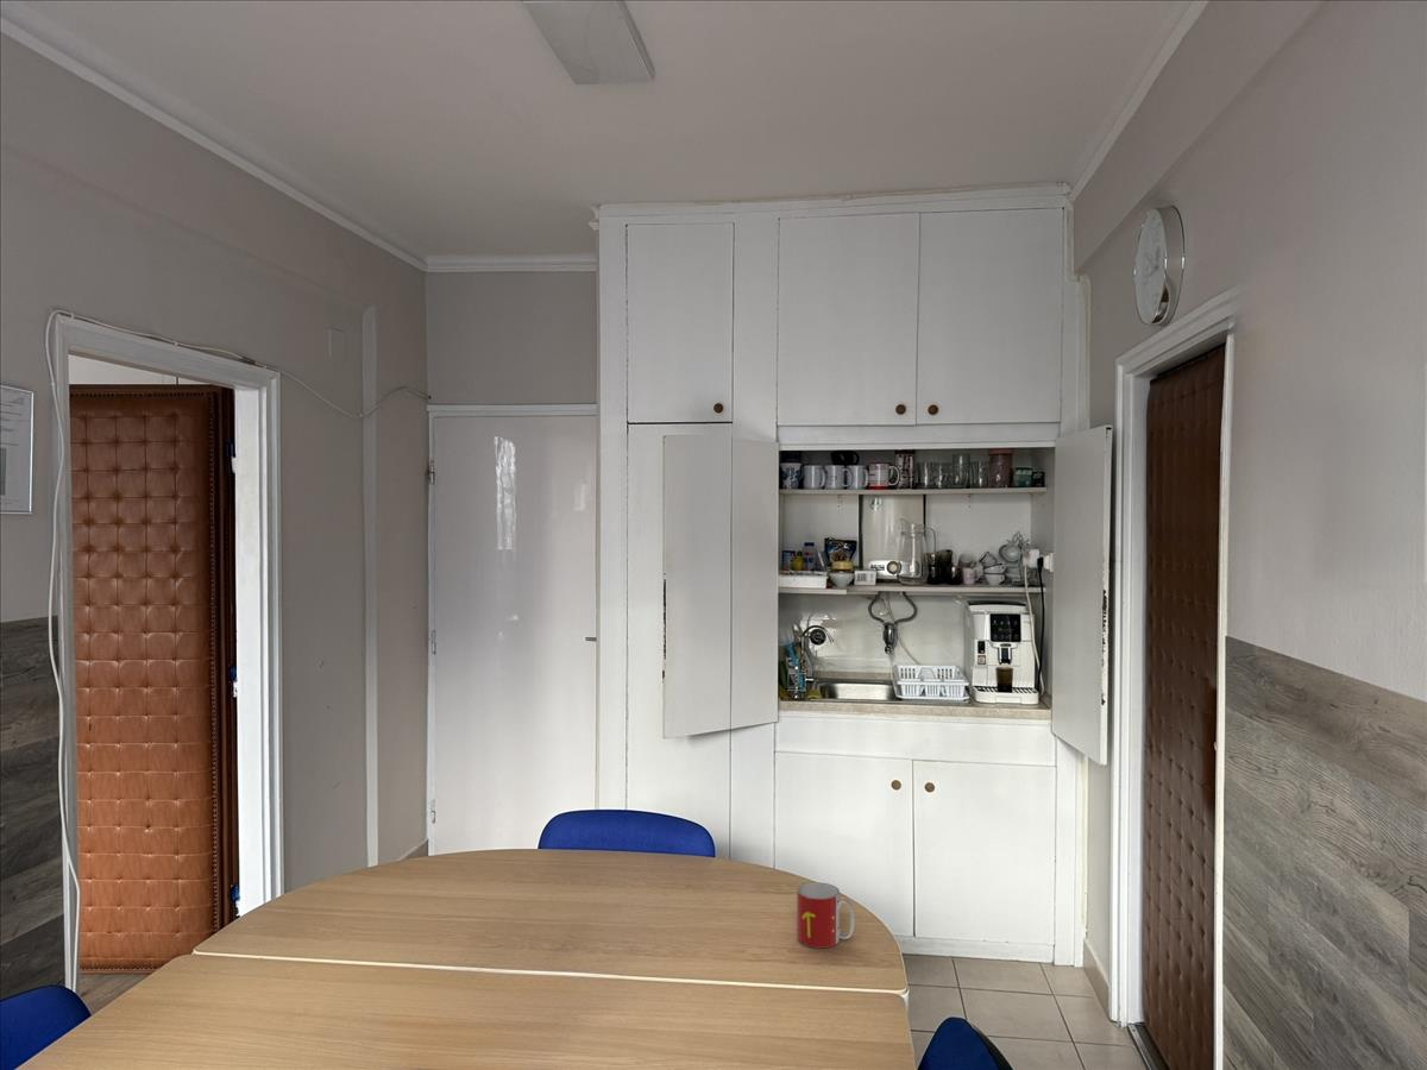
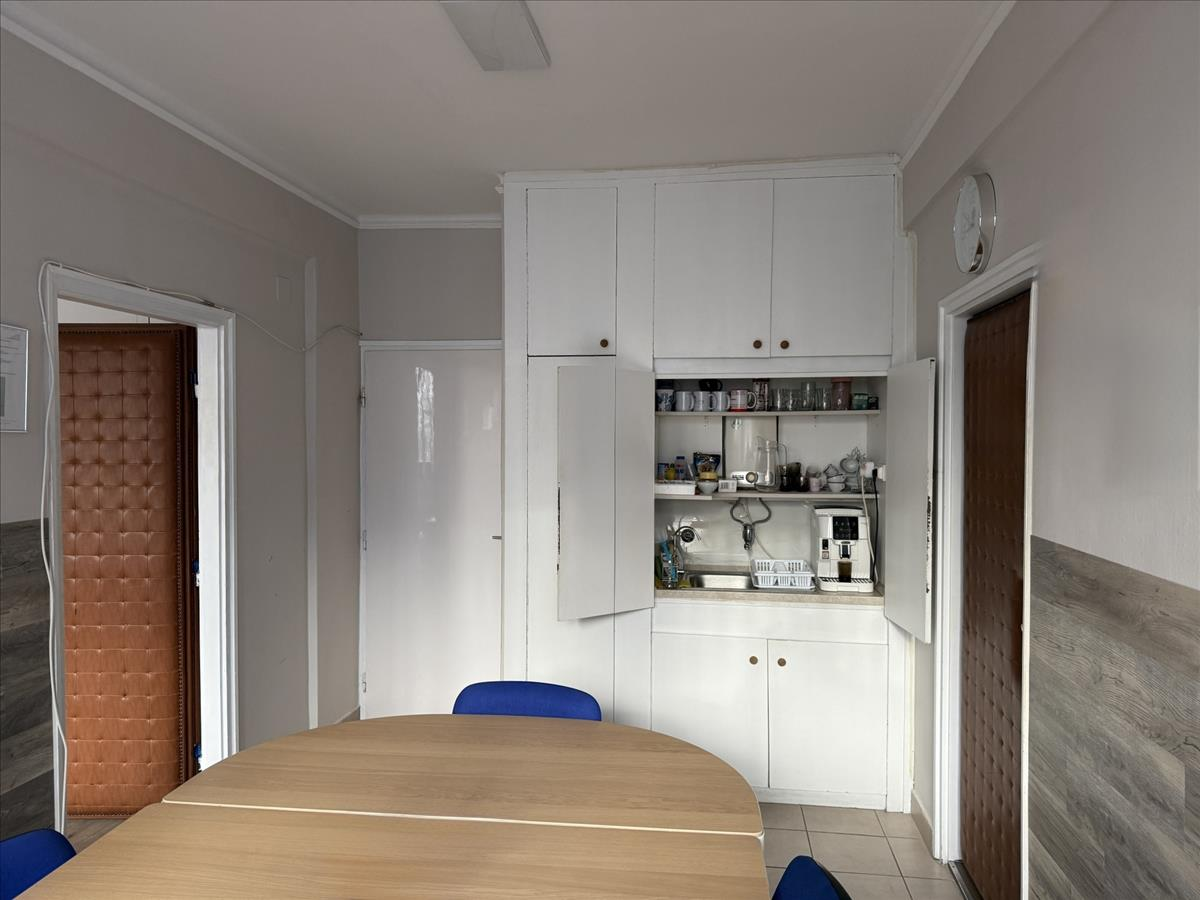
- mug (825, 915)
